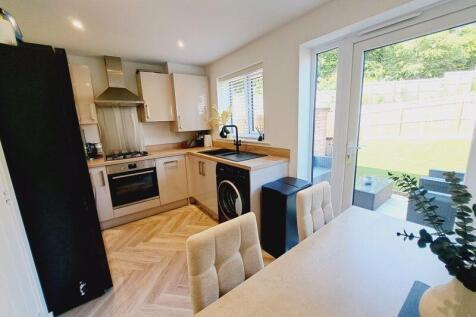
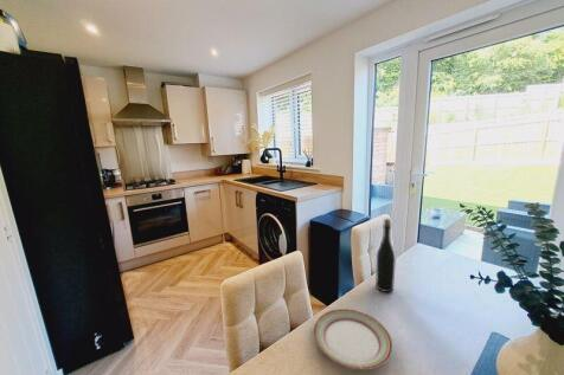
+ plate (351, 337)
+ bottle (385, 254)
